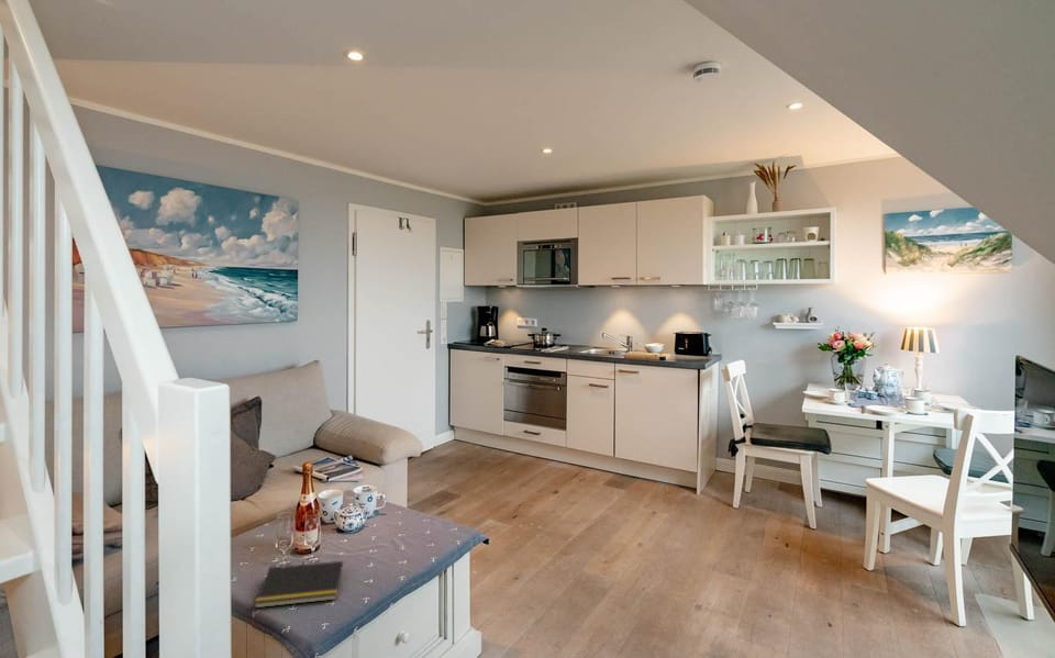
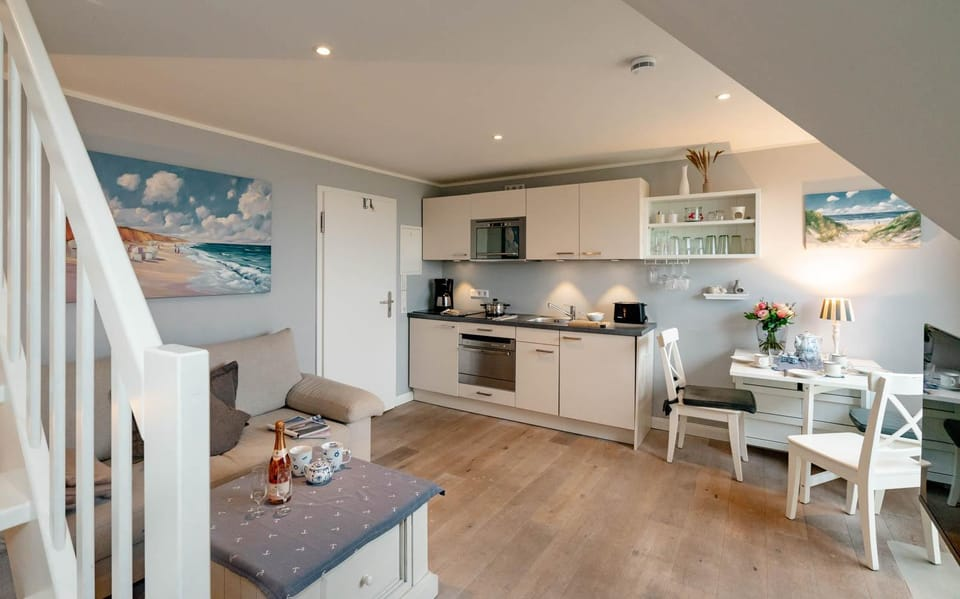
- notepad (301, 582)
